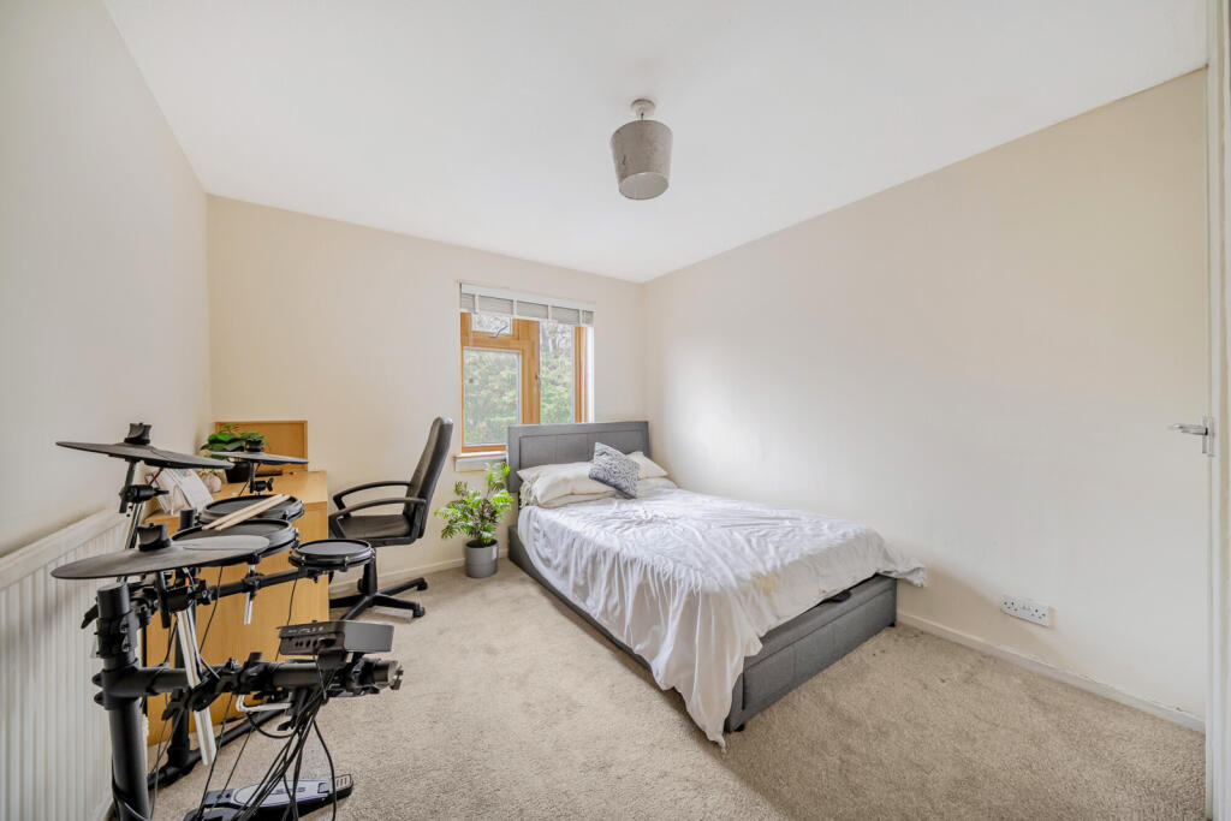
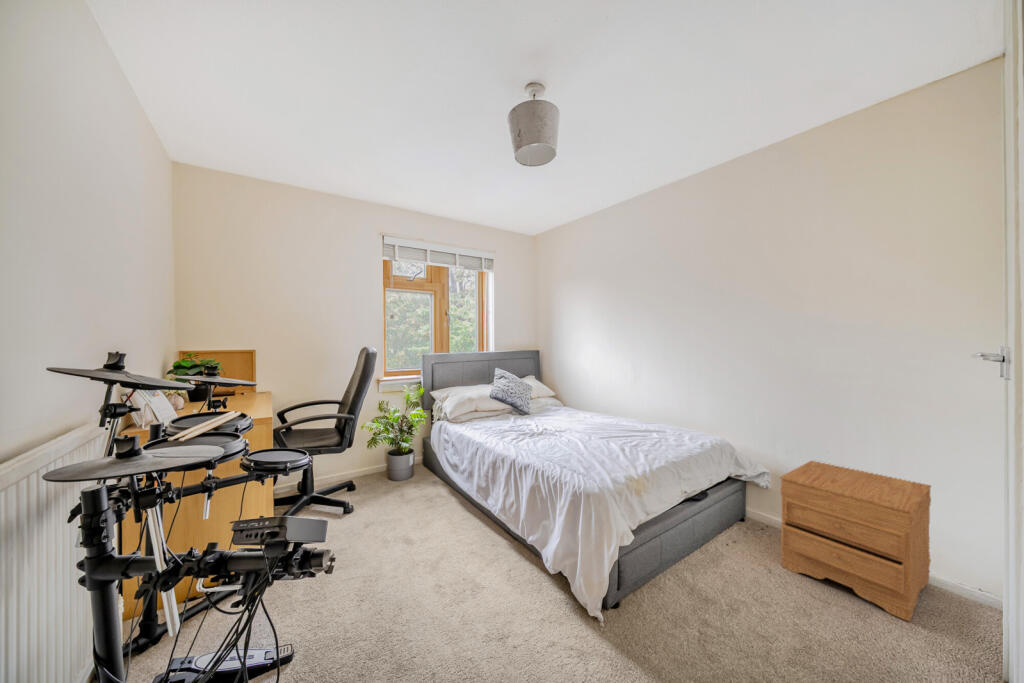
+ nightstand (851, 528)
